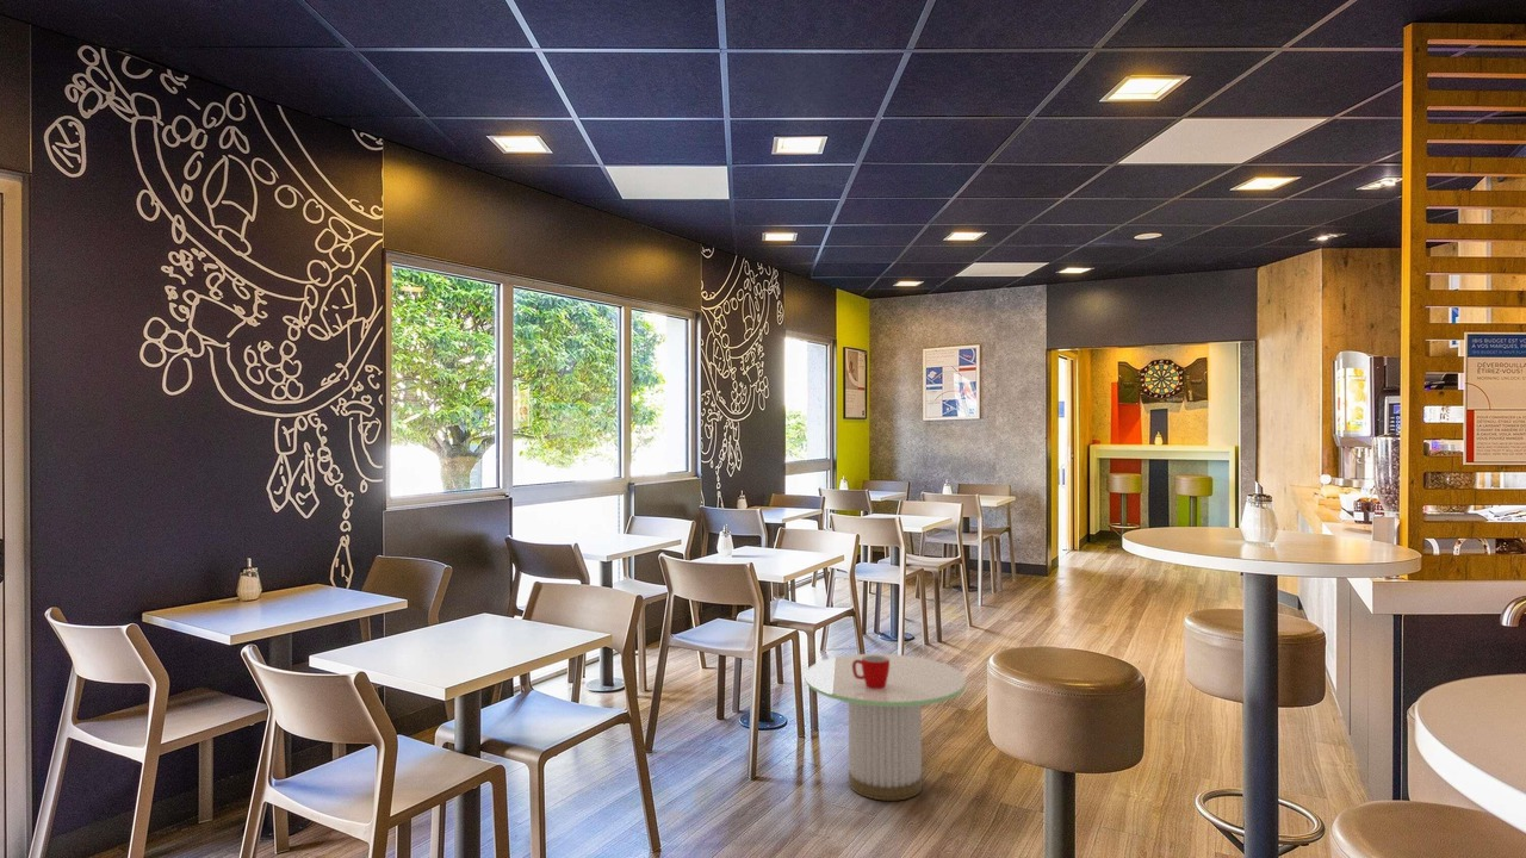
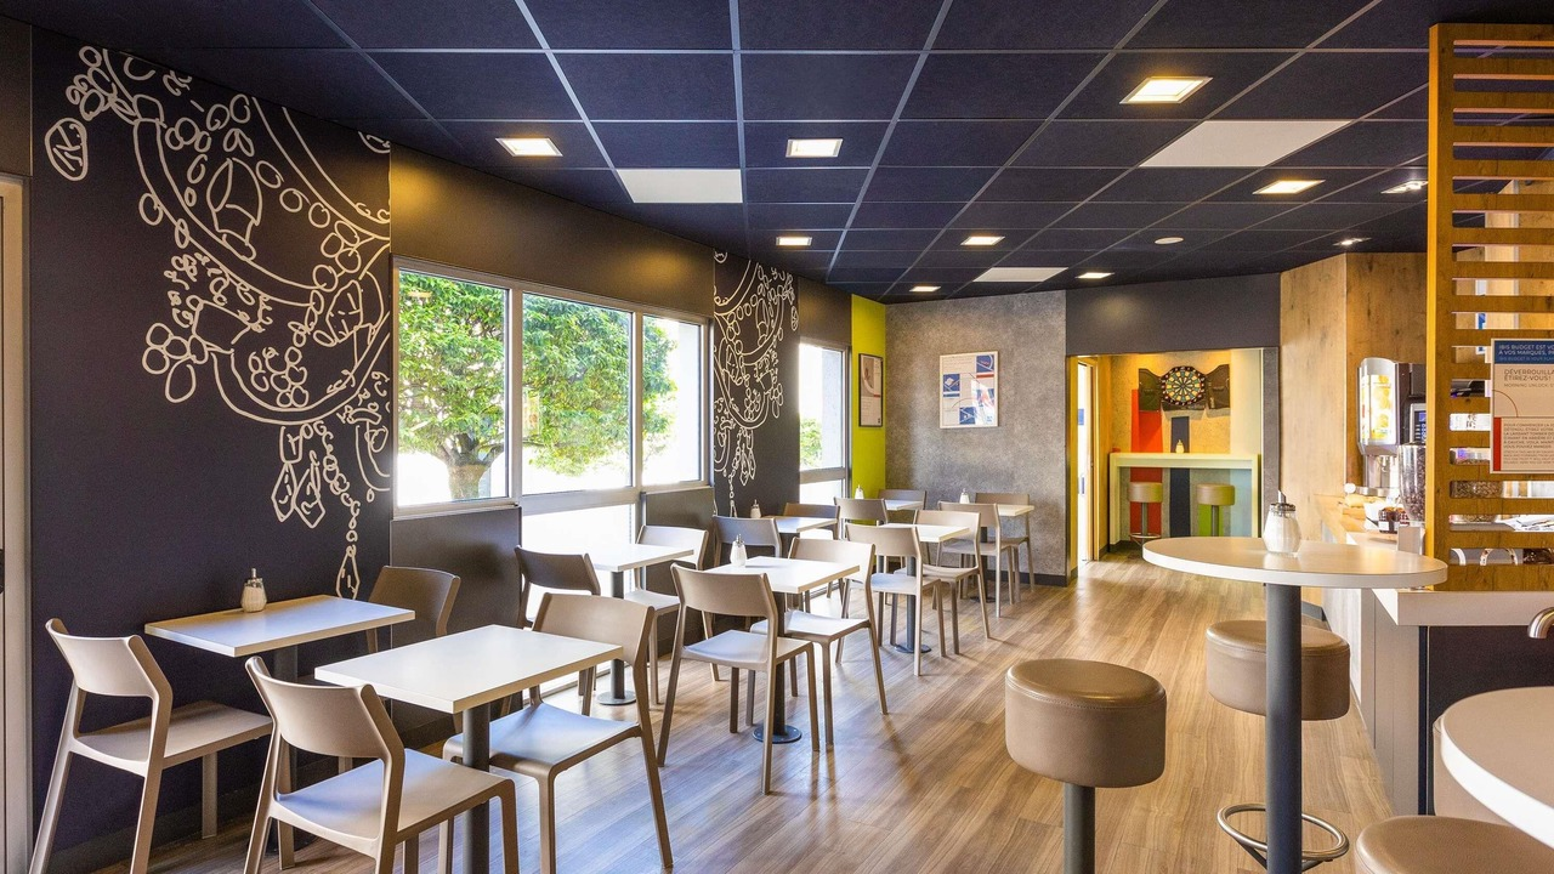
- mug (870, 671)
- side table (885, 729)
